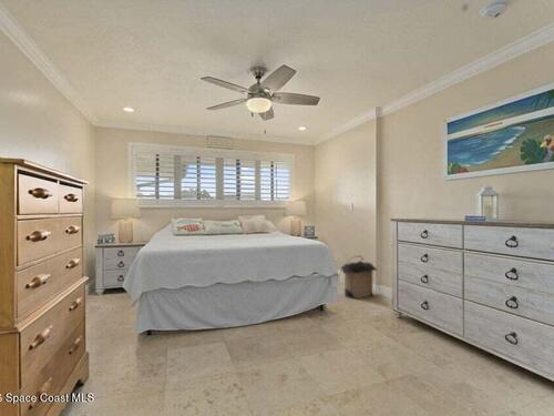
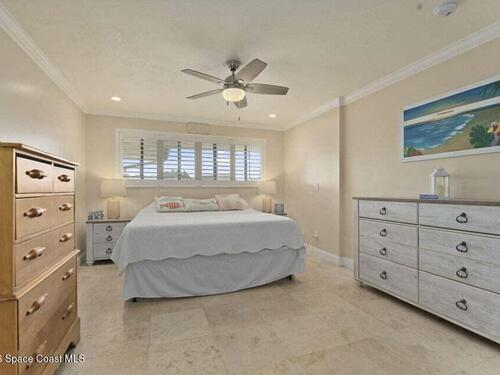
- laundry hamper (358, 274)
